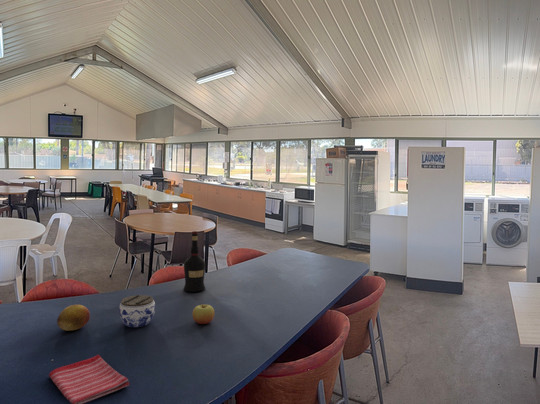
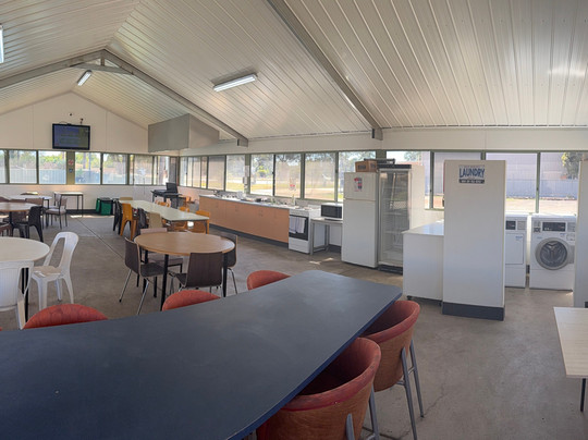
- fruit (73, 317)
- dish towel (88, 377)
- liquor (194, 260)
- apple (203, 313)
- jar (137, 310)
